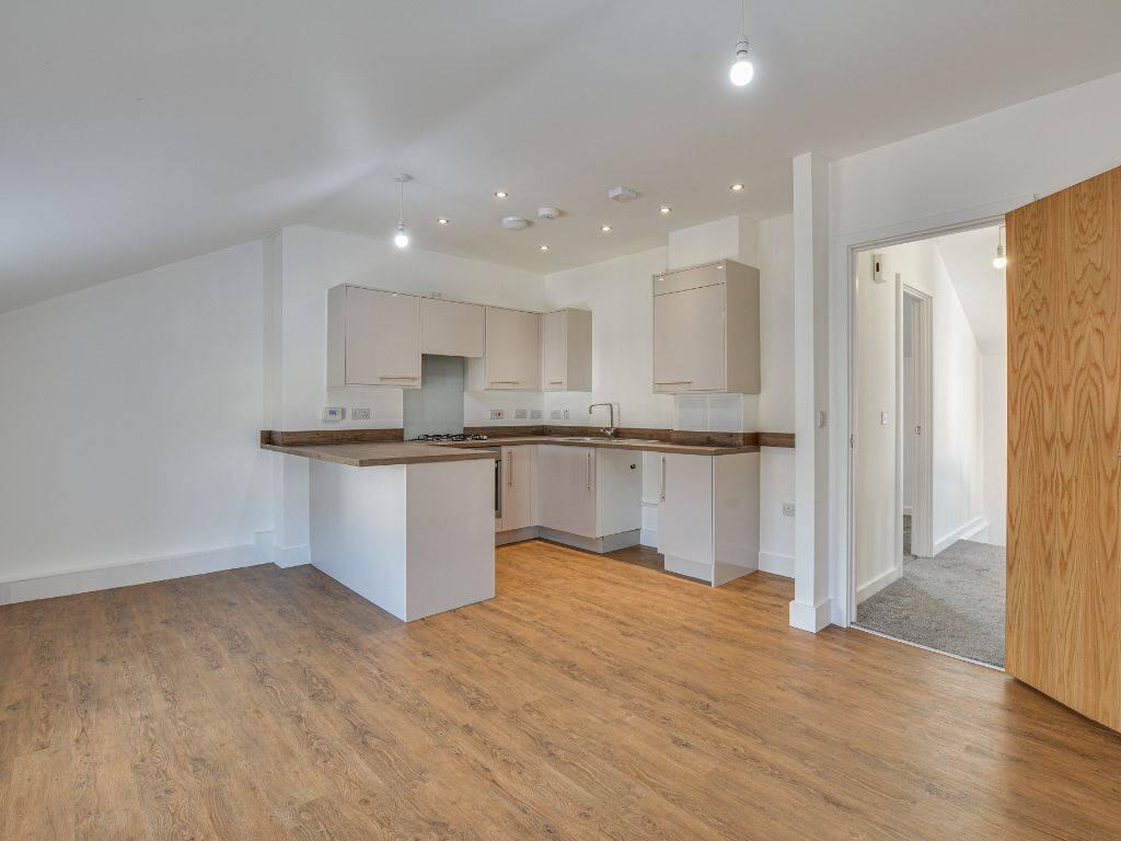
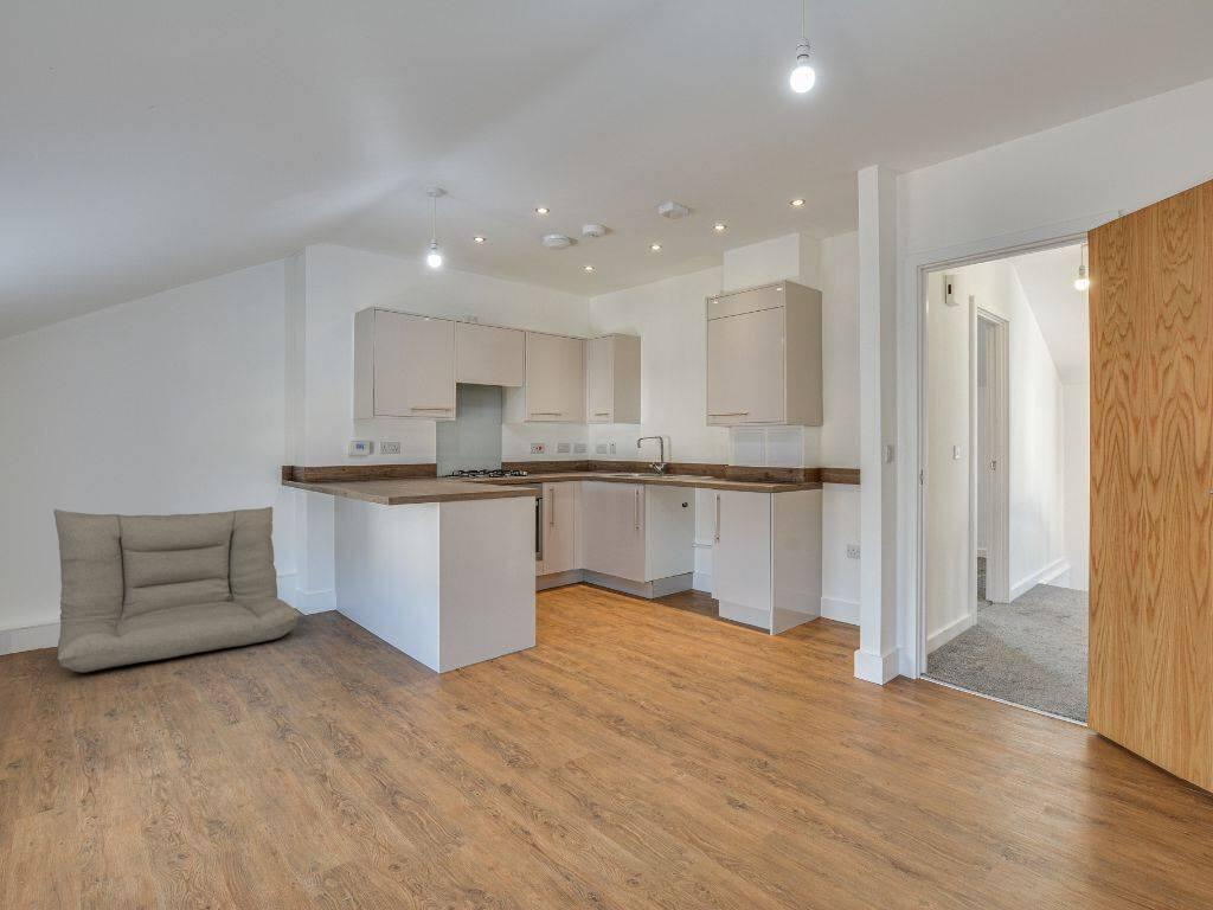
+ sofa (181, 573)
